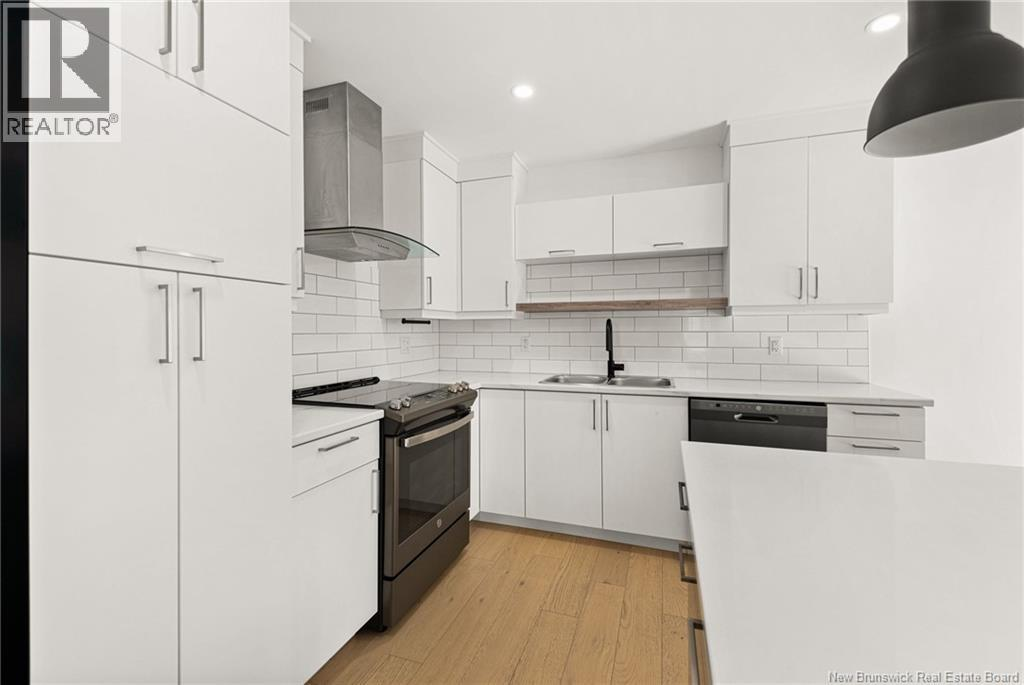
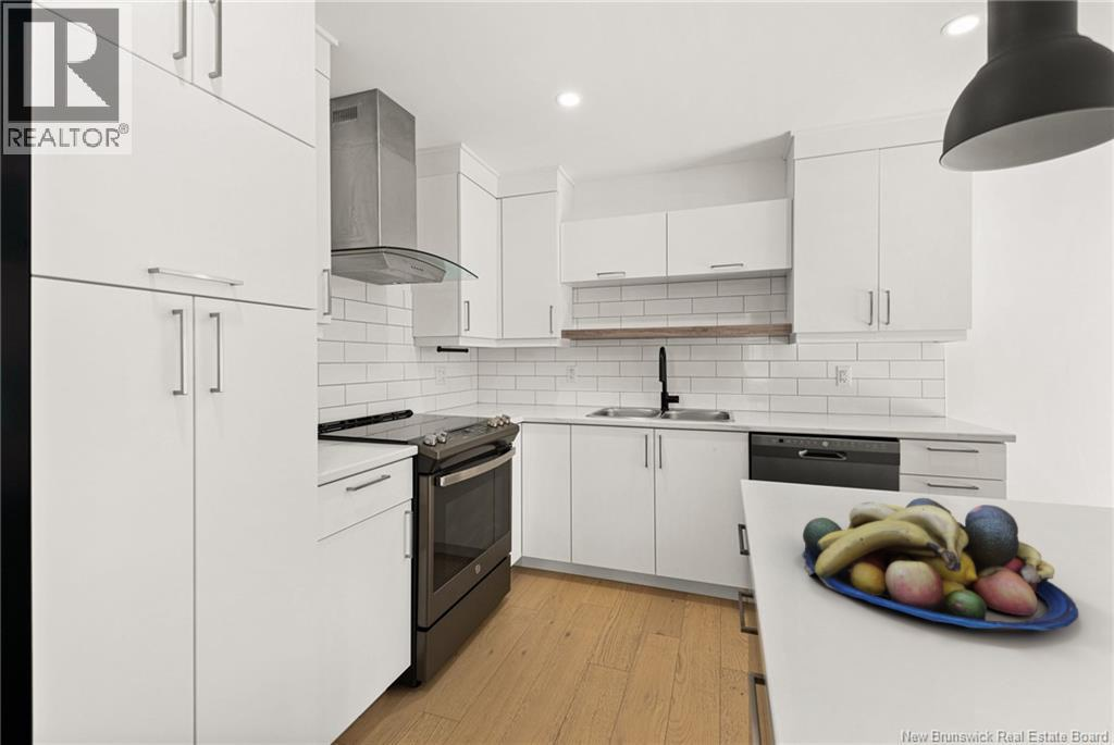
+ fruit bowl (924, 539)
